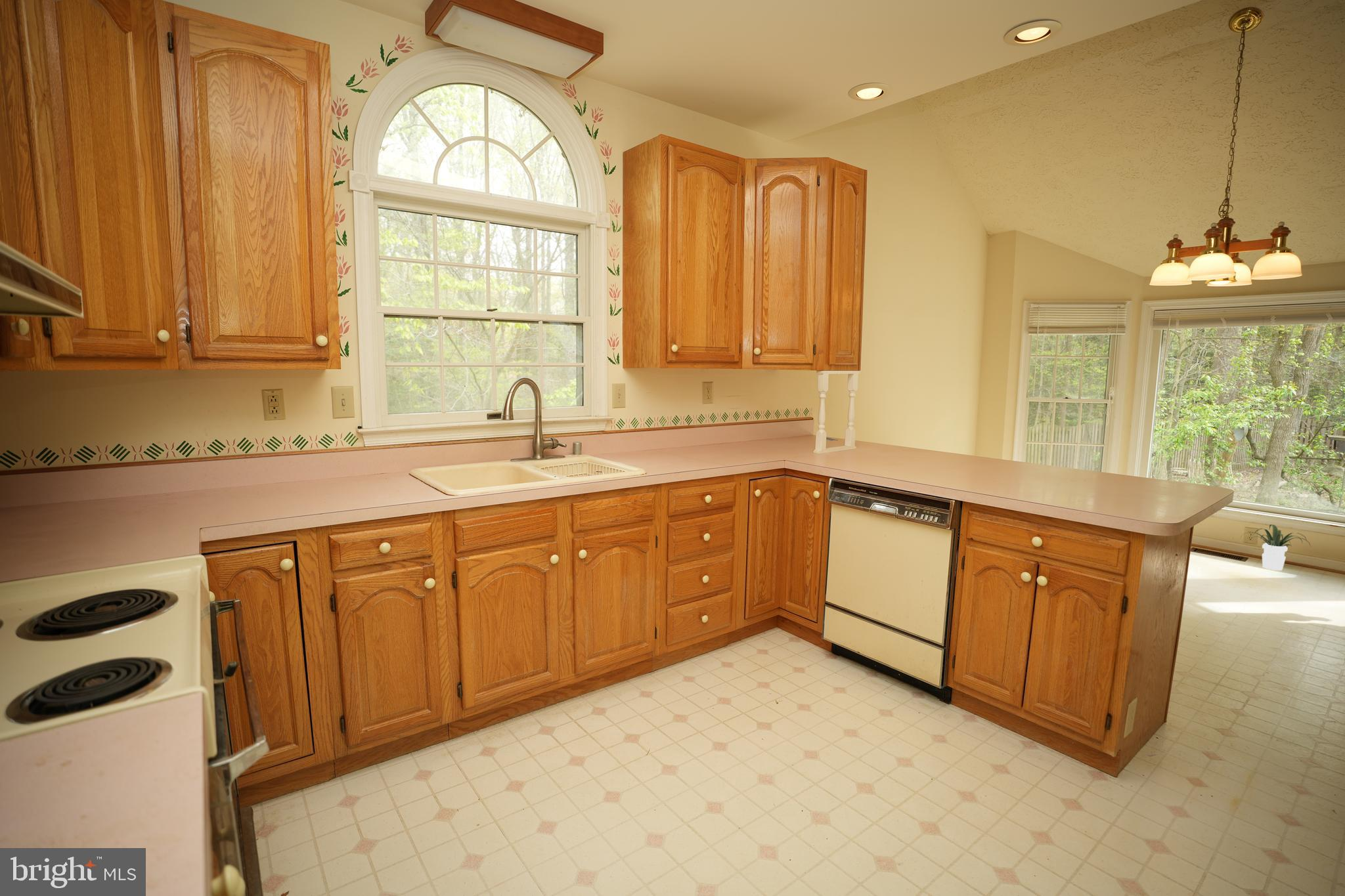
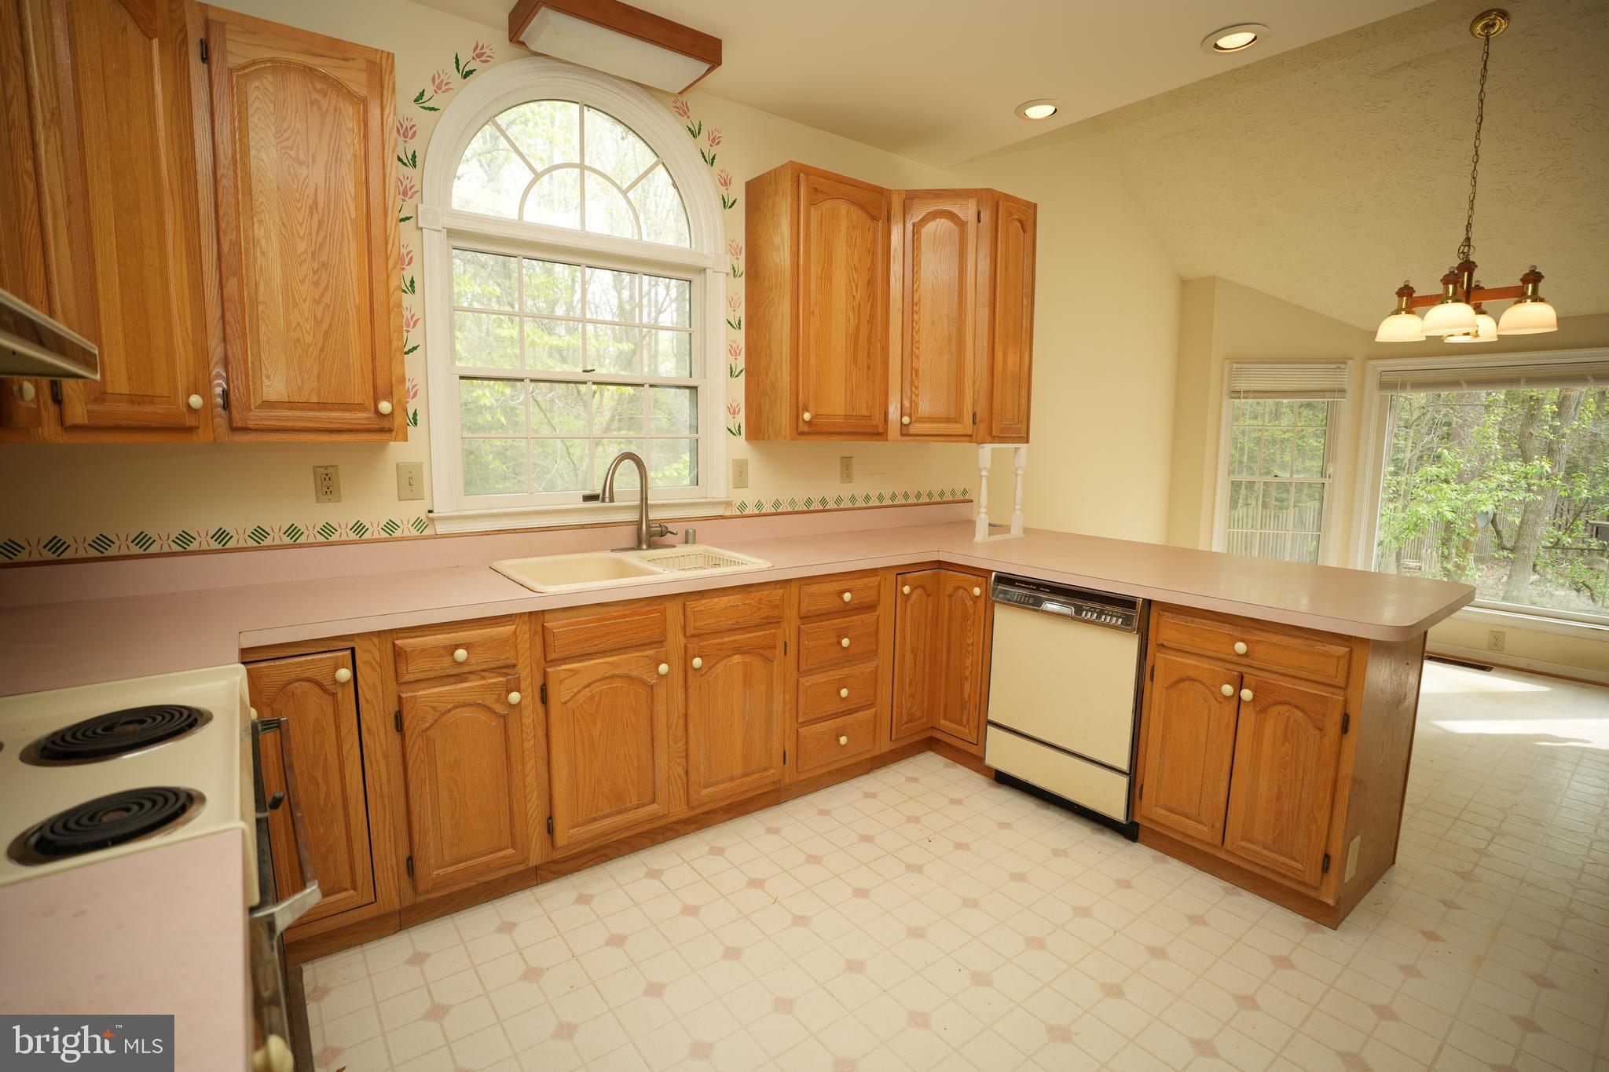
- potted plant (1274, 547)
